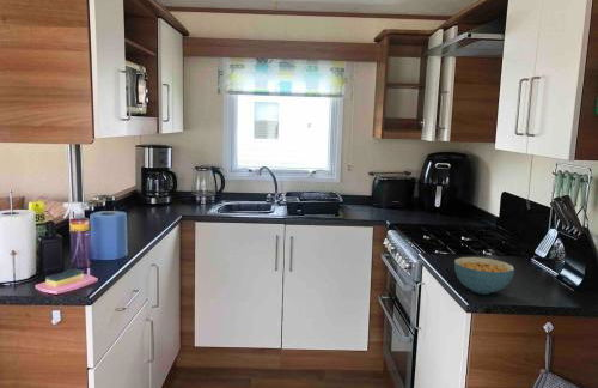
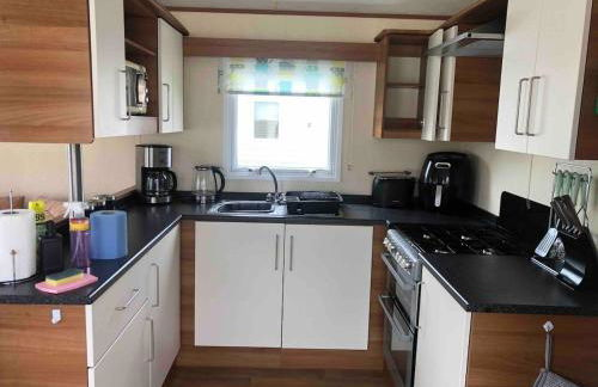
- cereal bowl (482, 278)
